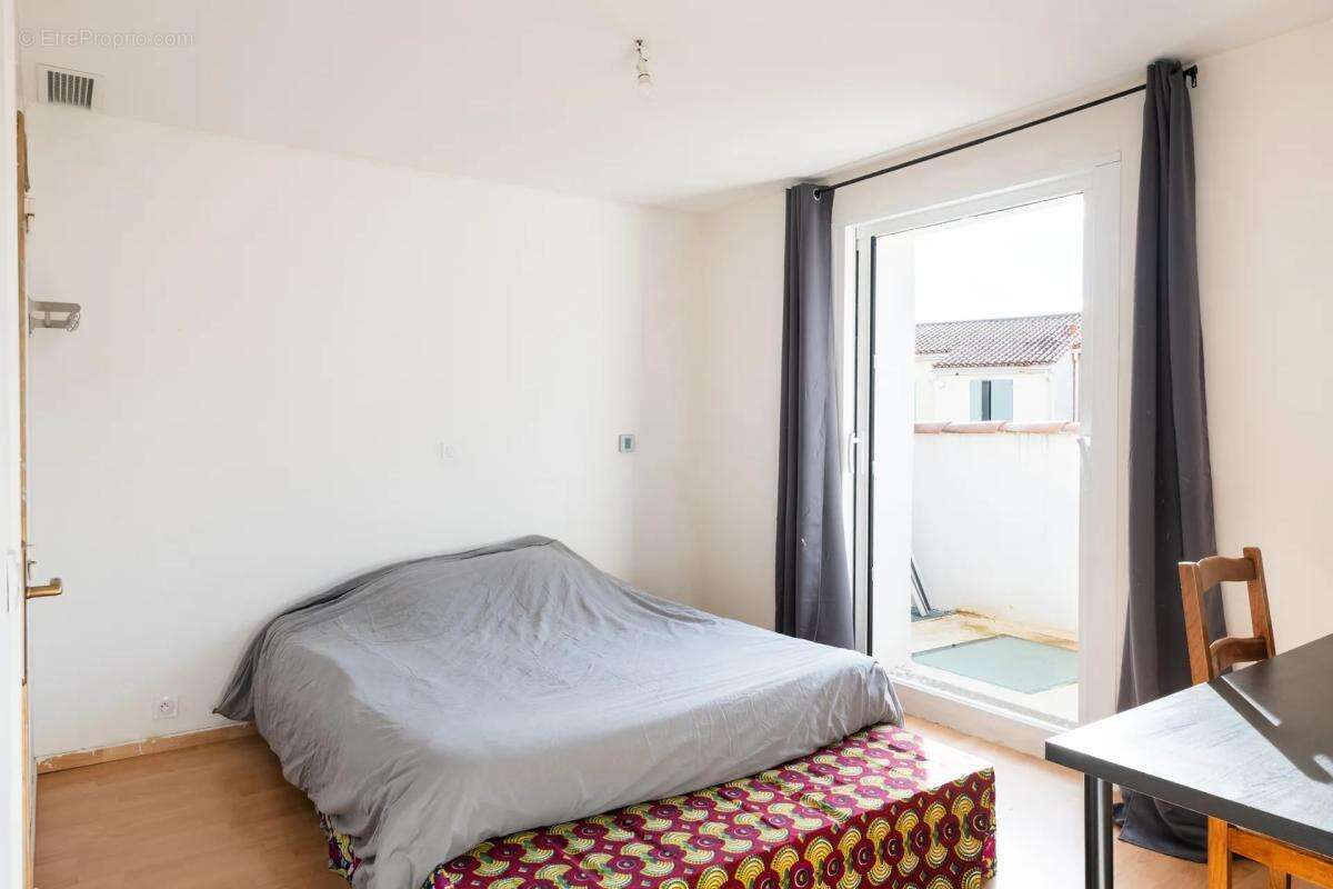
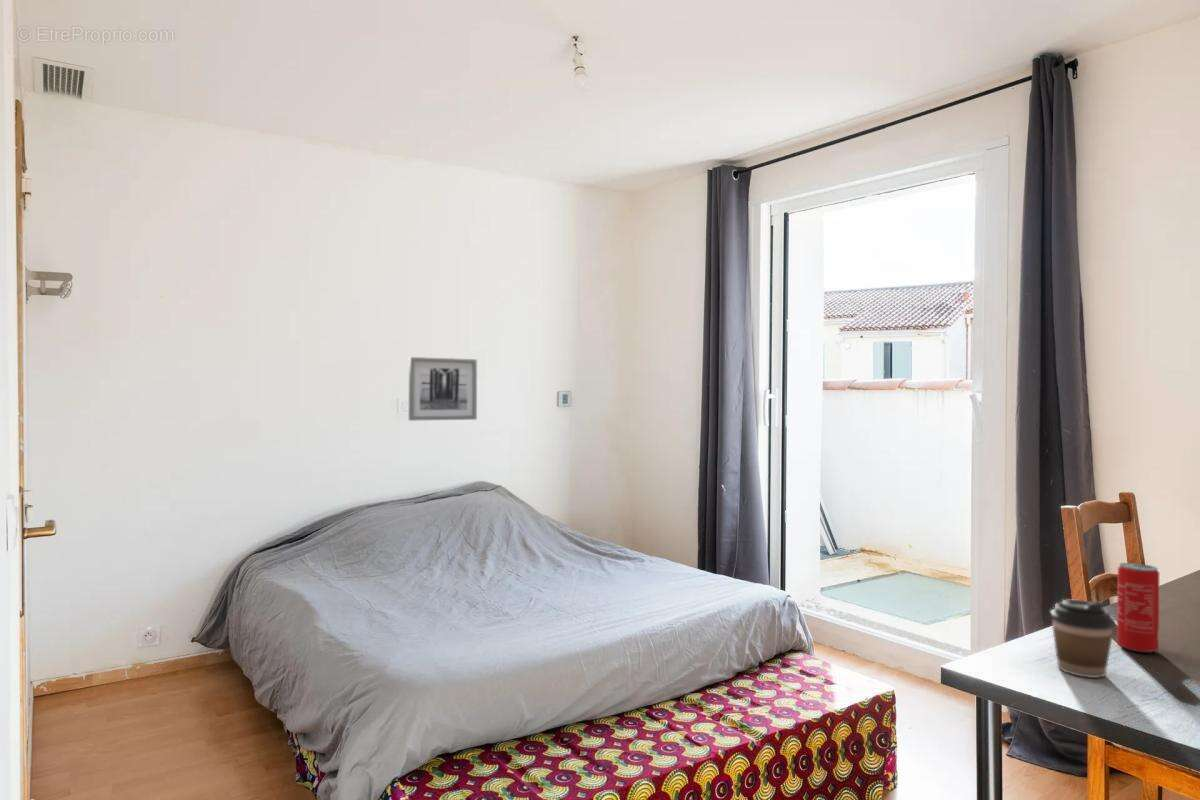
+ beverage can (1137, 607)
+ wall art (443, 389)
+ coffee cup (1081, 634)
